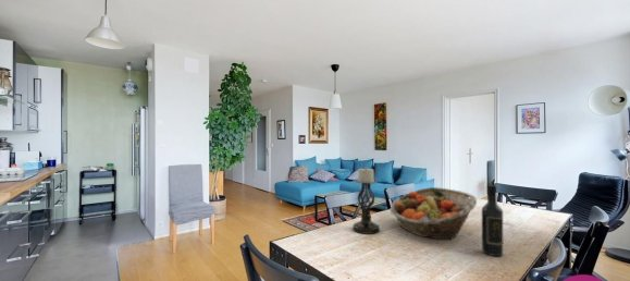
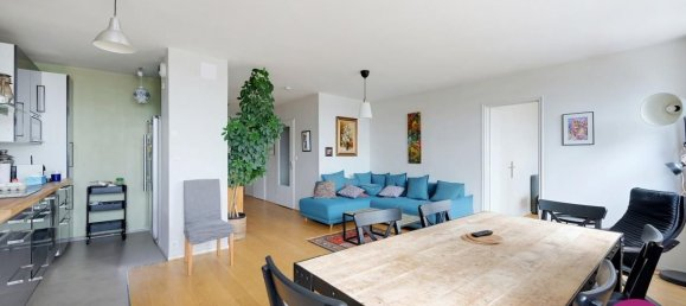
- fruit basket (430, 209)
- candle holder (367, 197)
- wine bottle (492, 219)
